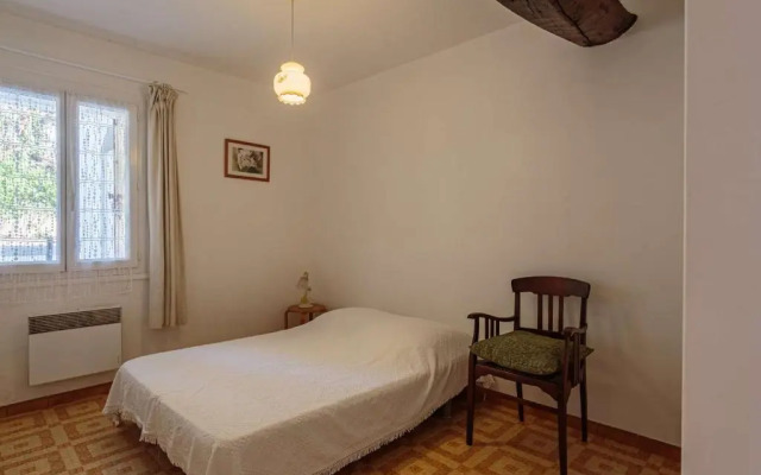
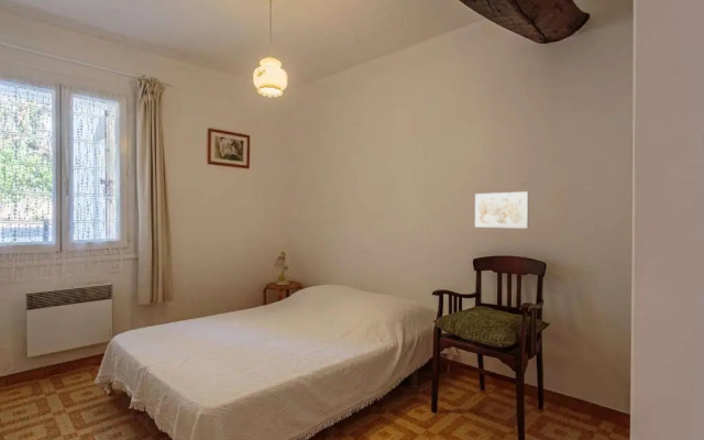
+ wall art (501, 210)
